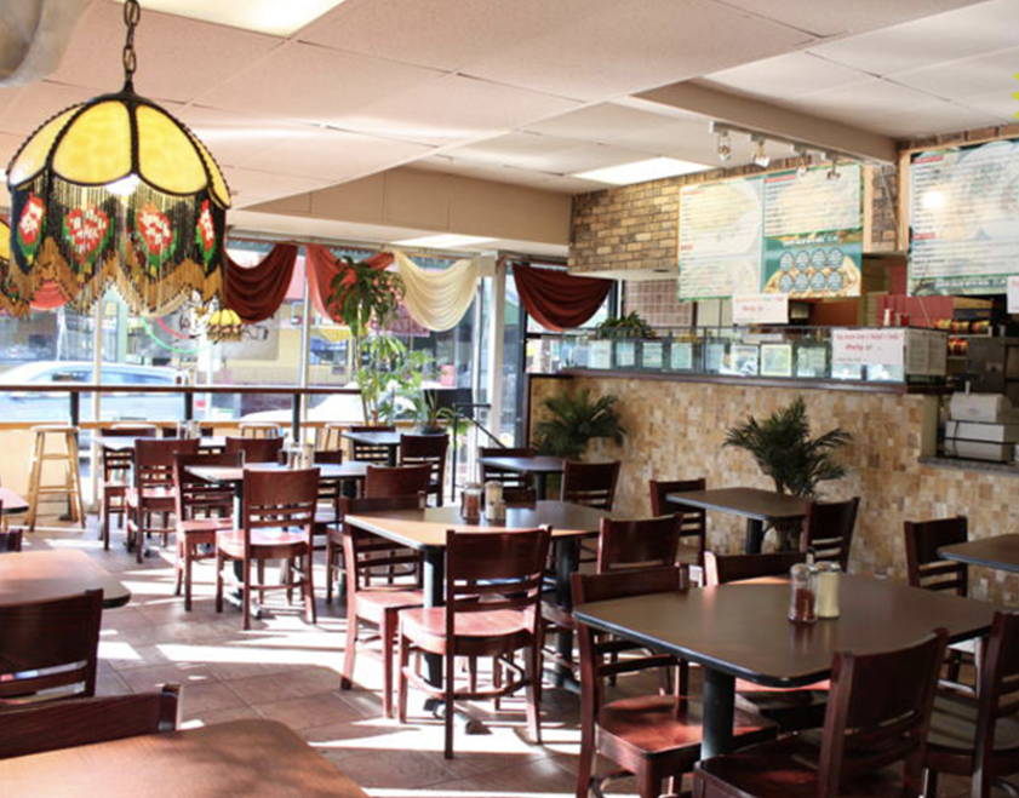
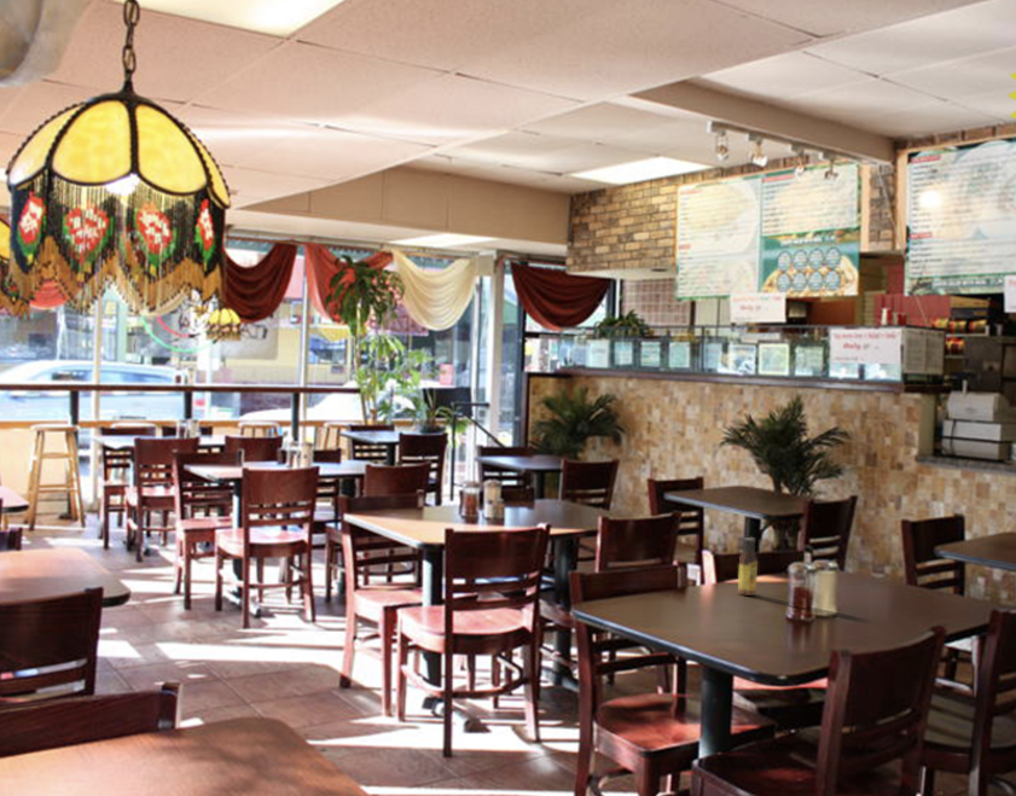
+ sauce bottle (748, 565)
